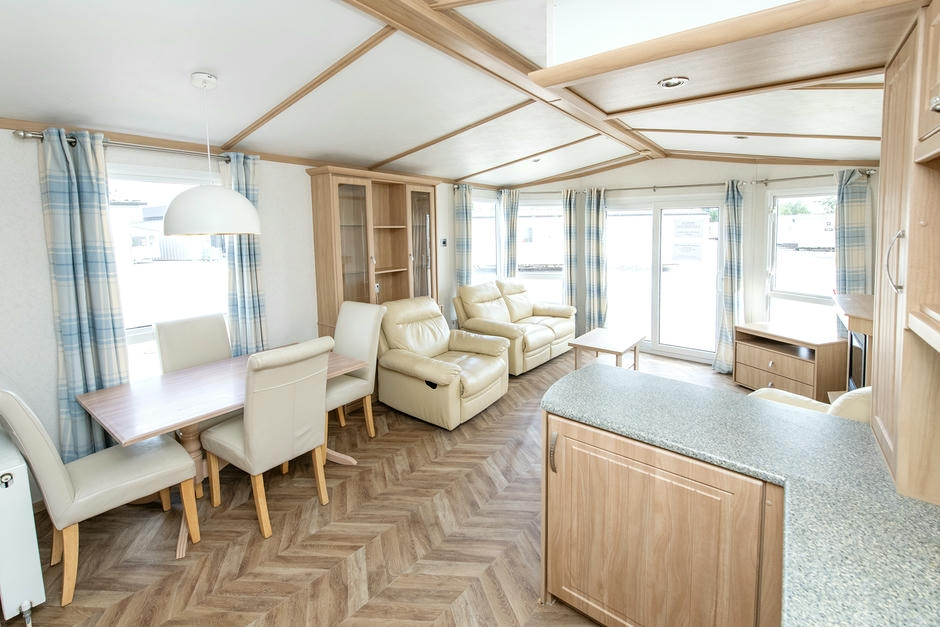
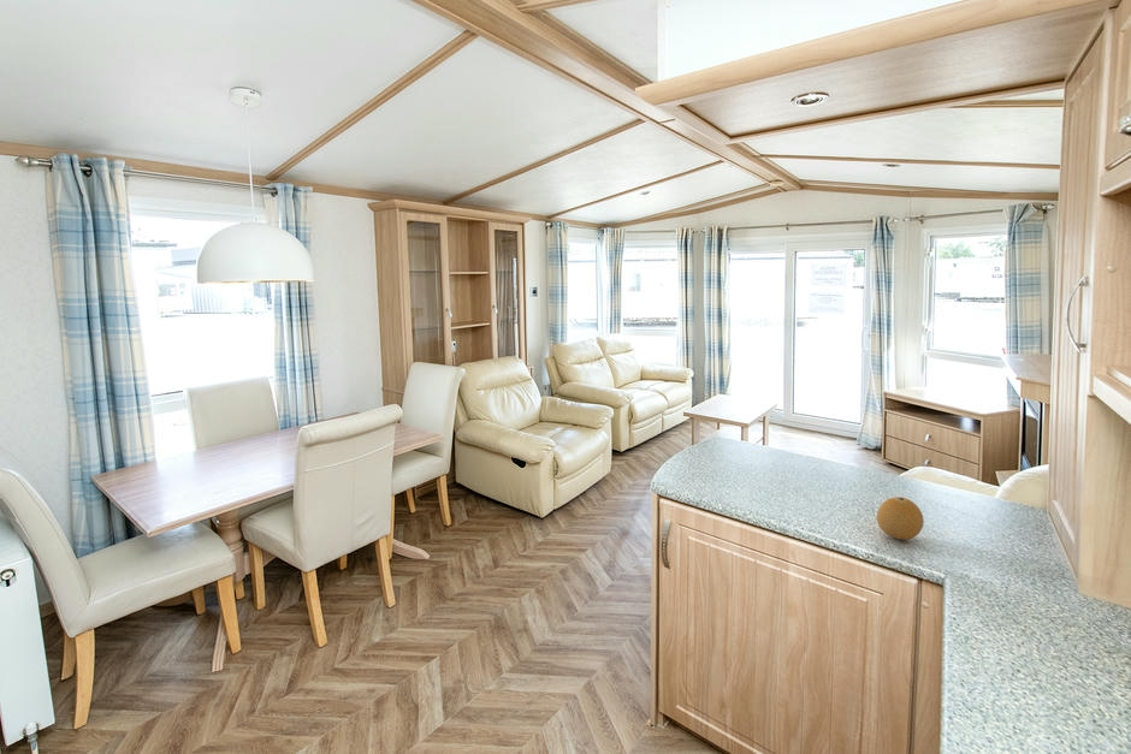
+ fruit (900, 517)
